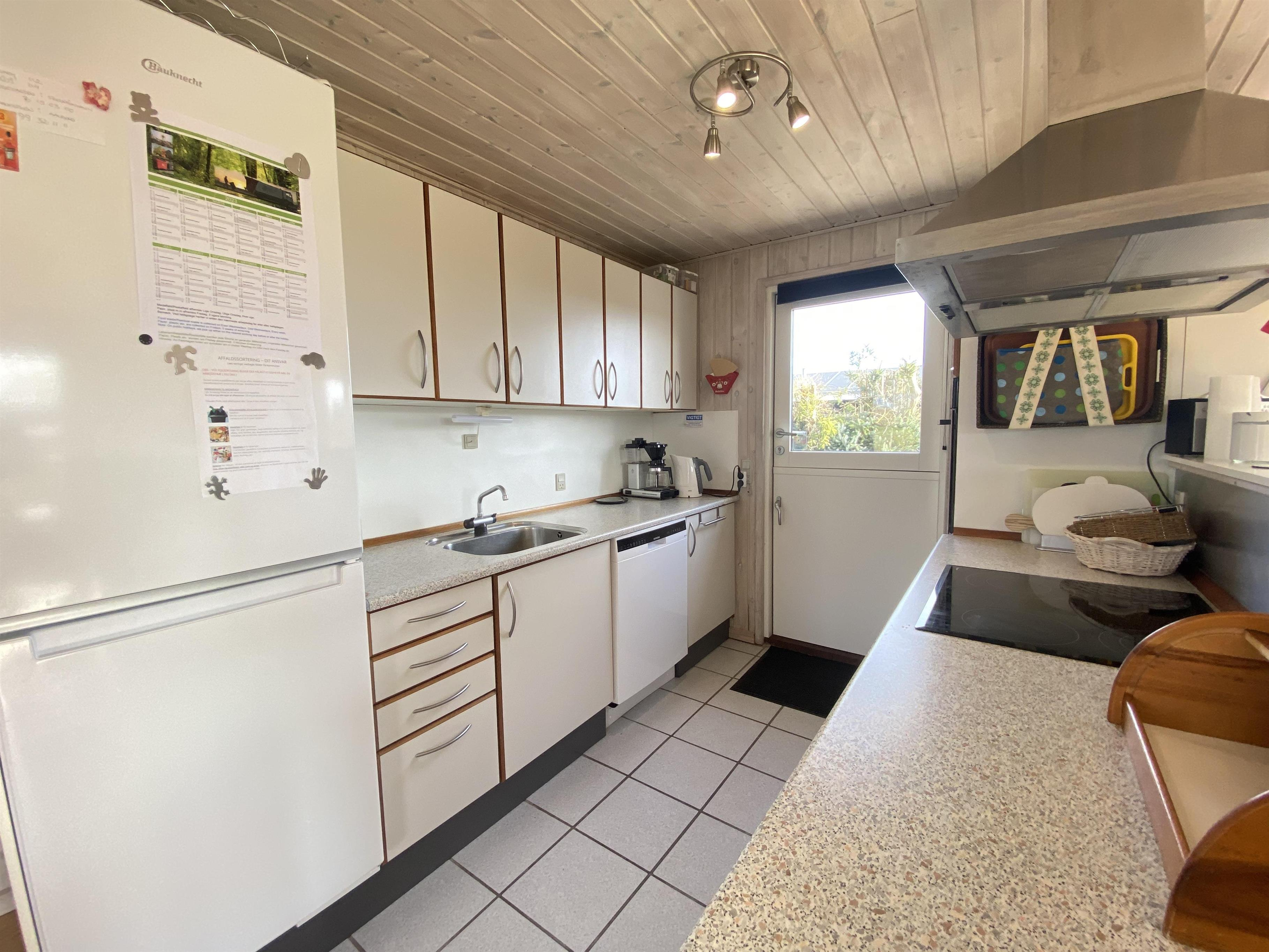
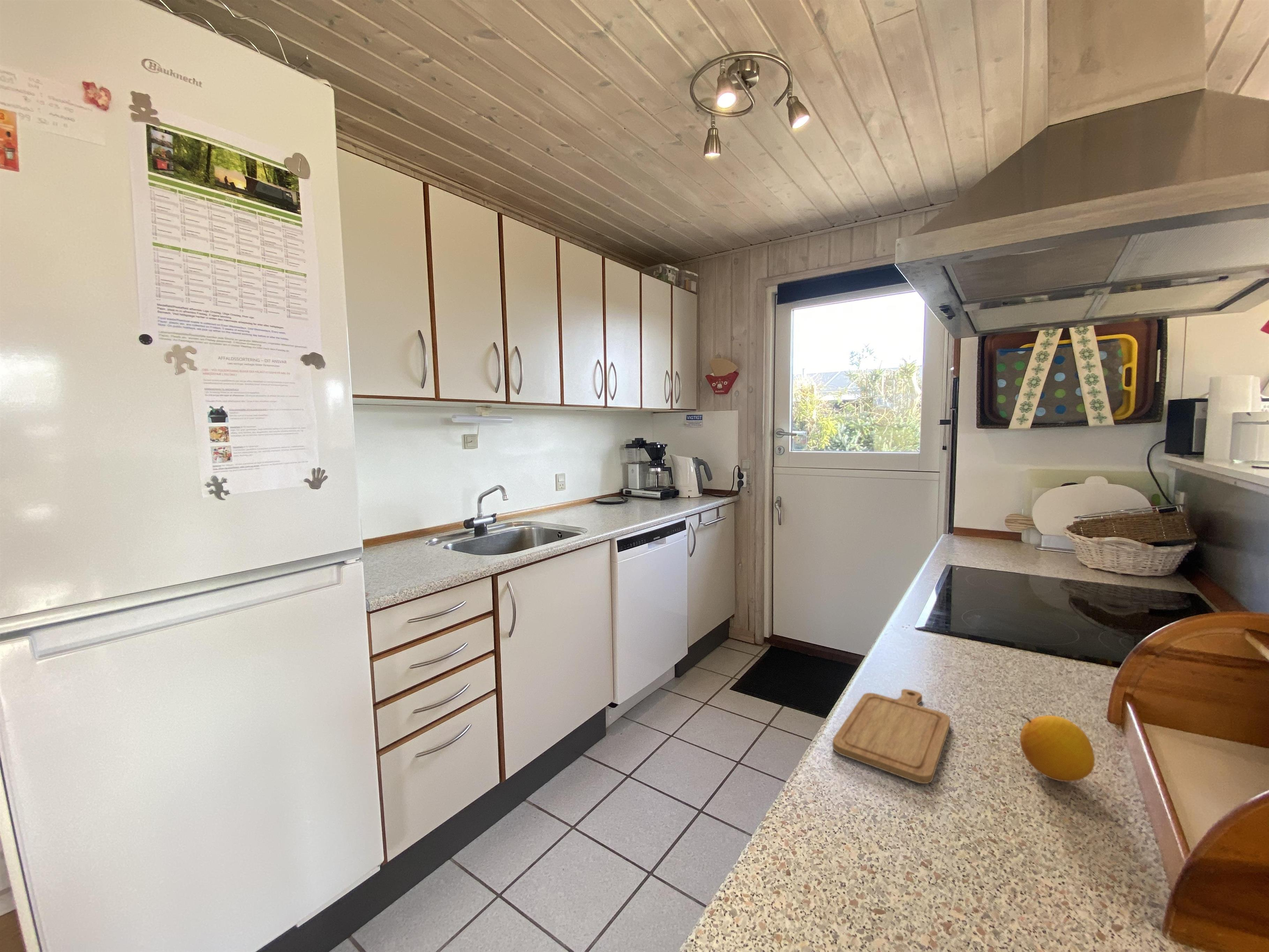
+ fruit (1057, 748)
+ chopping board (897, 724)
